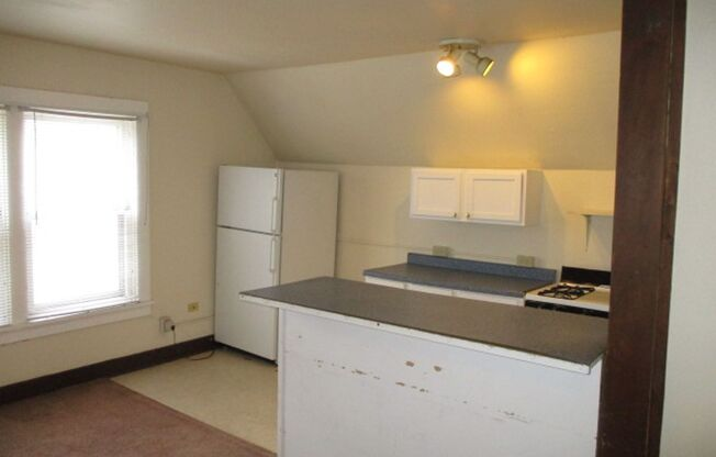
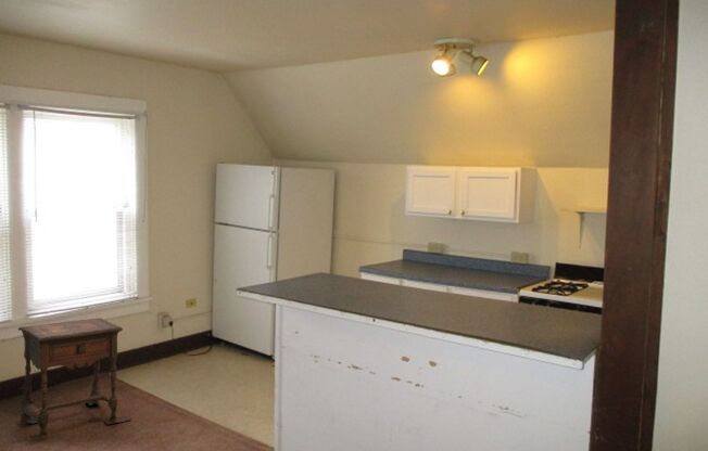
+ side table (72, 369)
